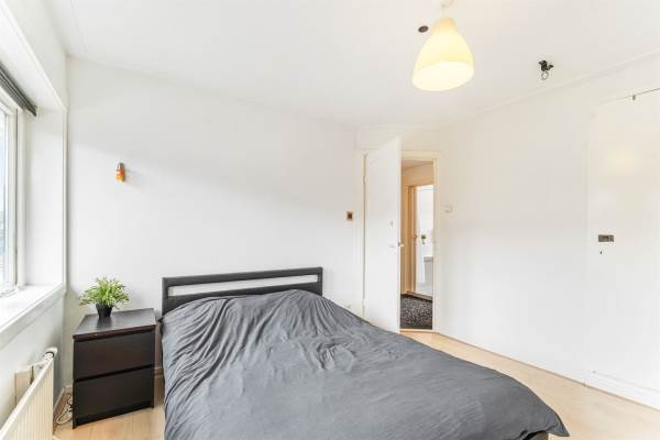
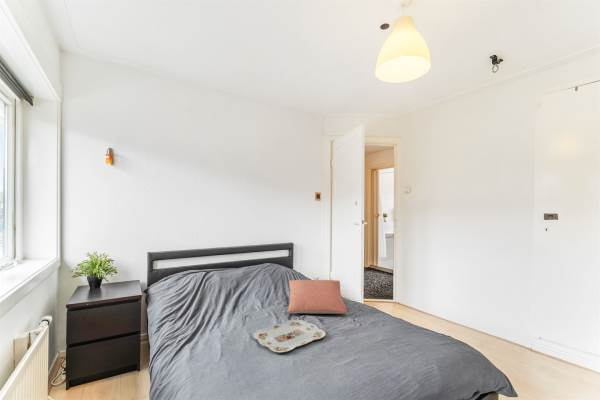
+ pillow (315, 295)
+ serving tray (289, 334)
